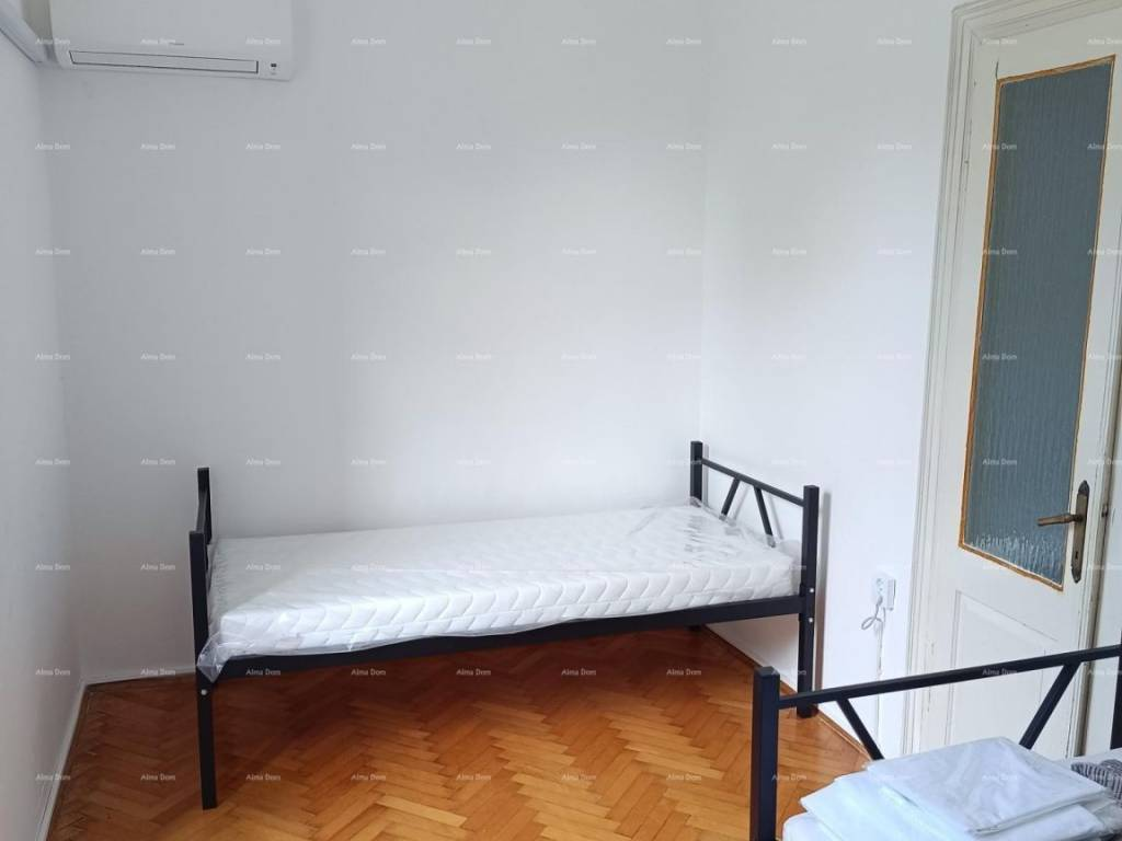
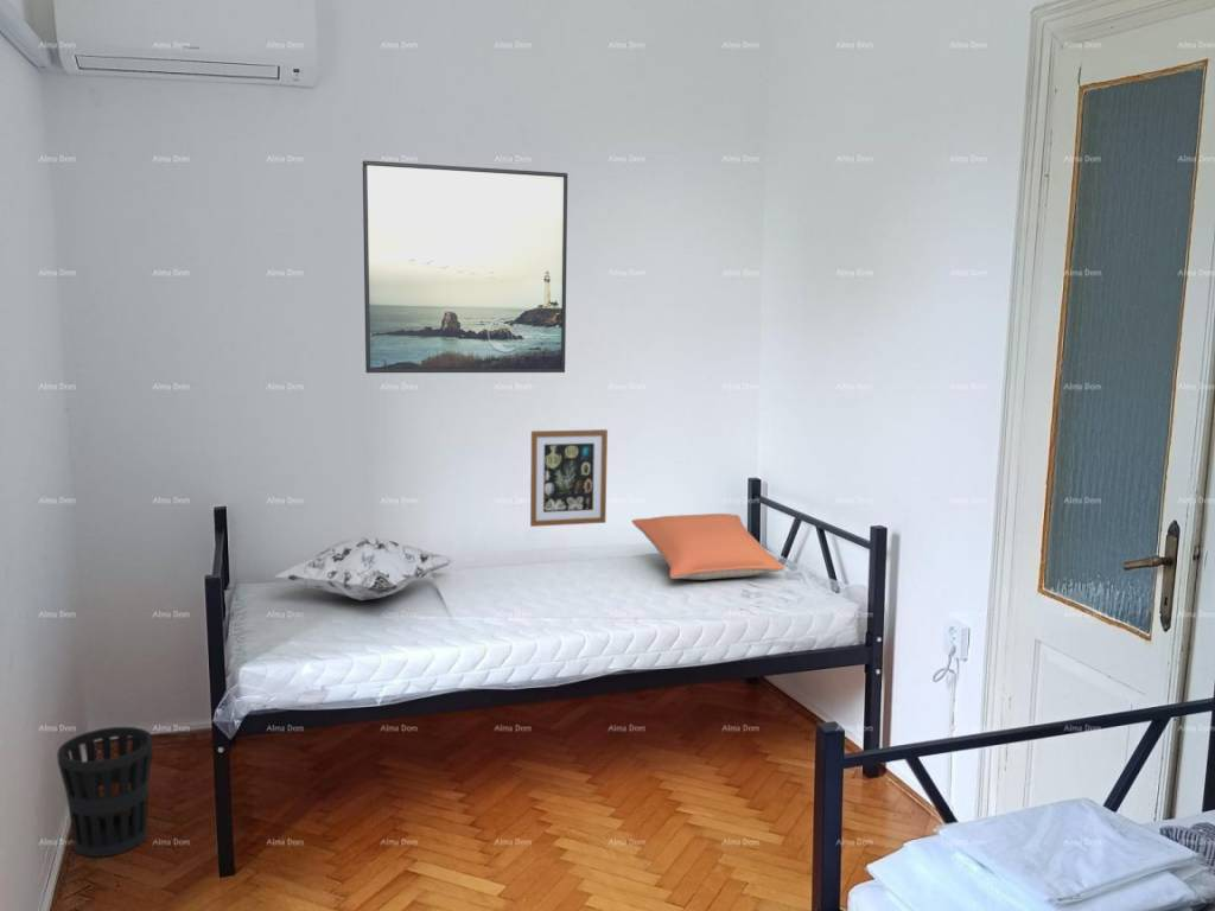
+ wastebasket (108, 791)
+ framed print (467, 270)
+ decorative pillow (367, 568)
+ wall art (568, 477)
+ pillow (706, 544)
